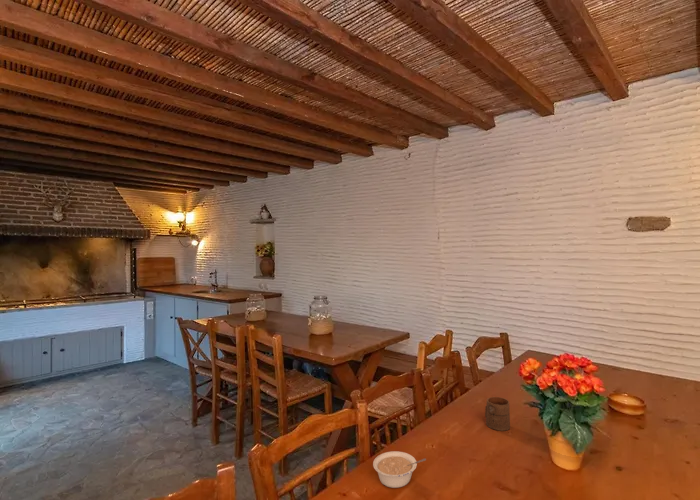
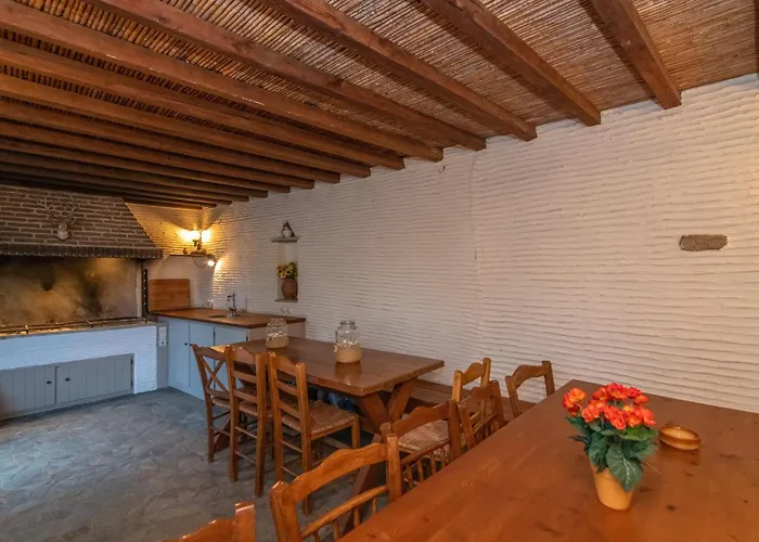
- legume (396, 468)
- cup (497, 413)
